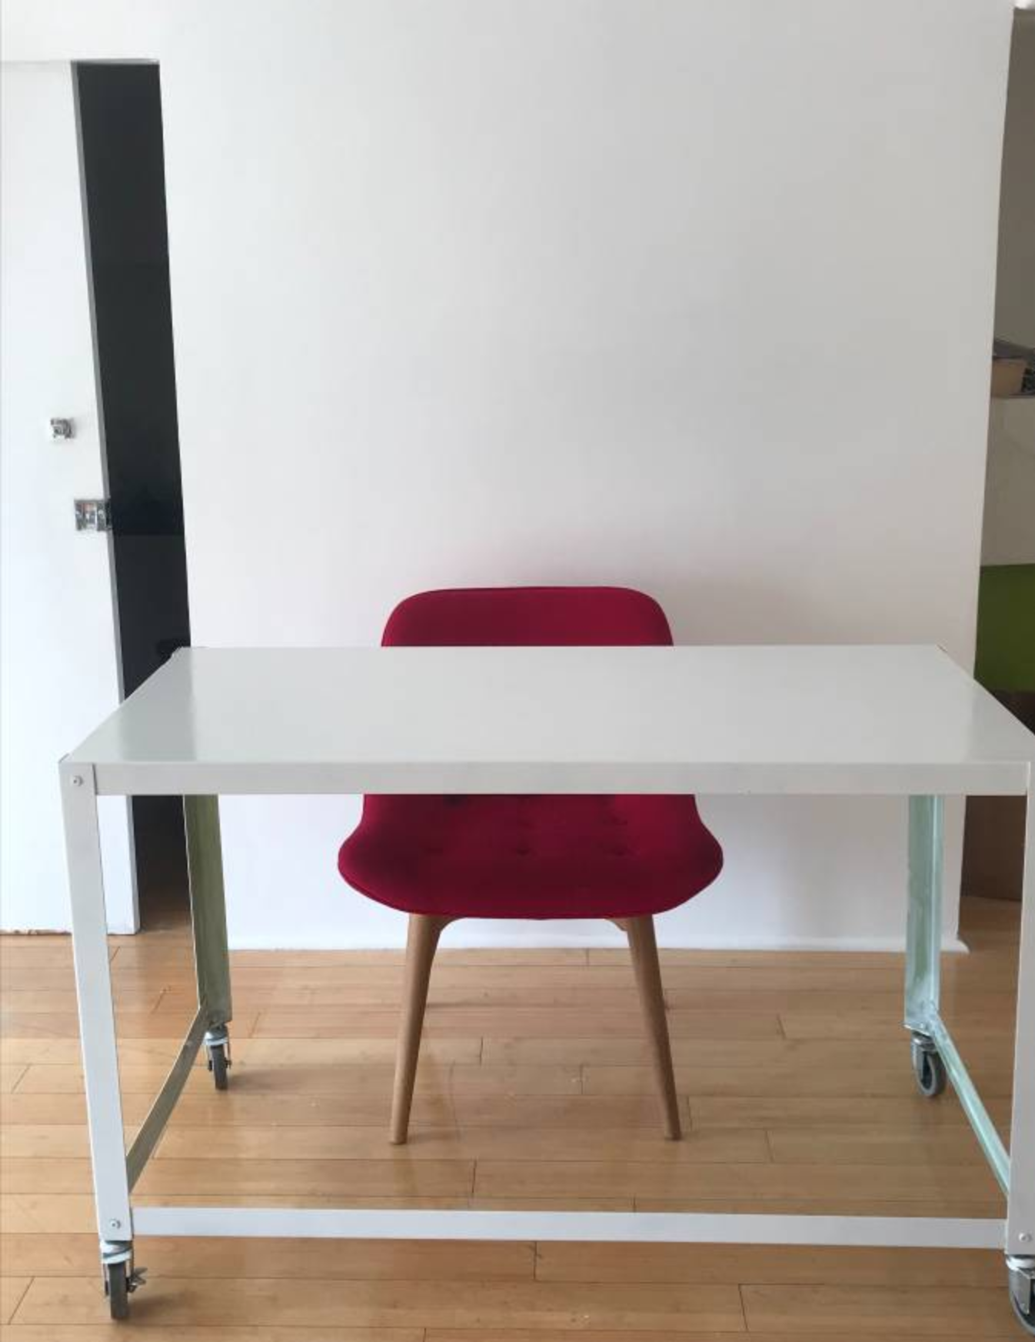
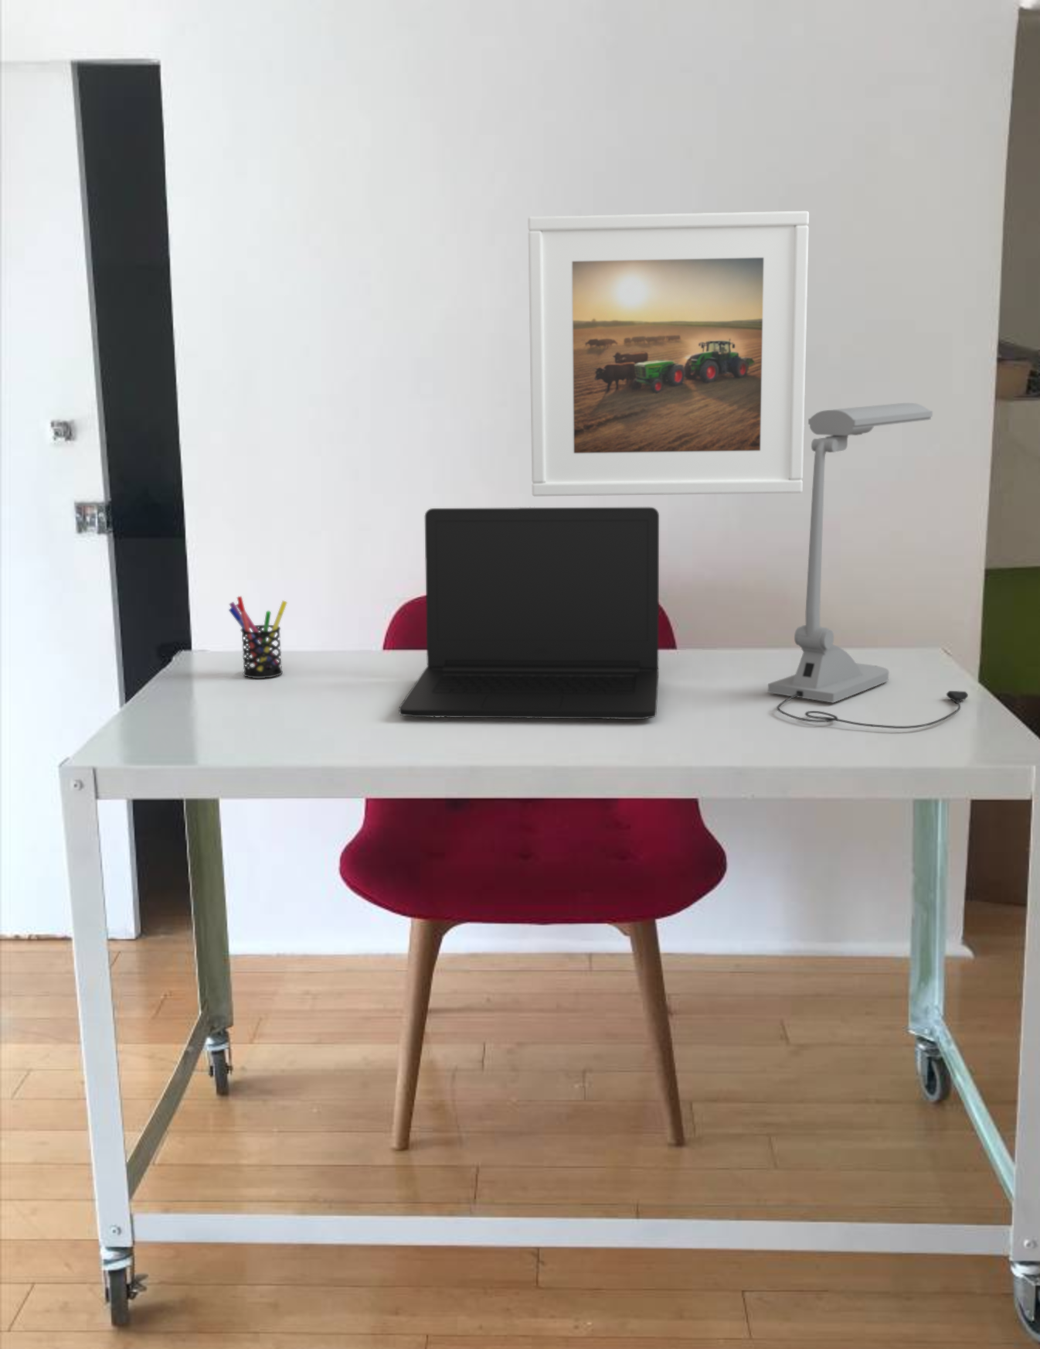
+ pen holder (260, 635)
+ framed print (666, 356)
+ laptop (533, 609)
+ desk lamp (822, 554)
